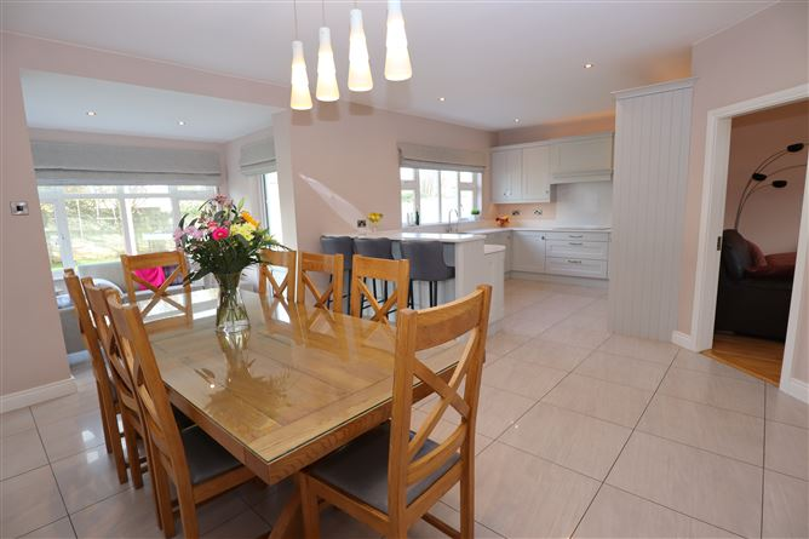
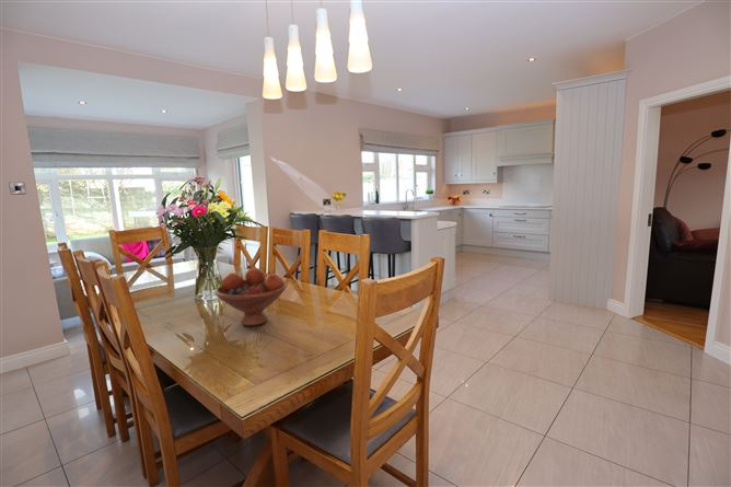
+ fruit bowl (252, 297)
